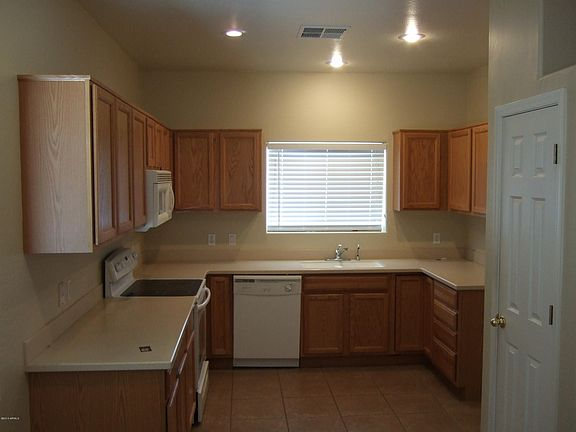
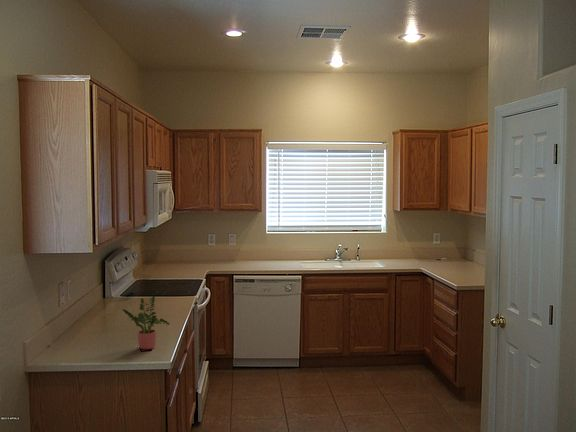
+ potted plant (148, 324)
